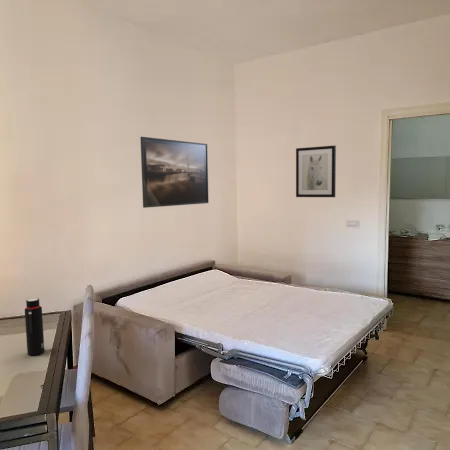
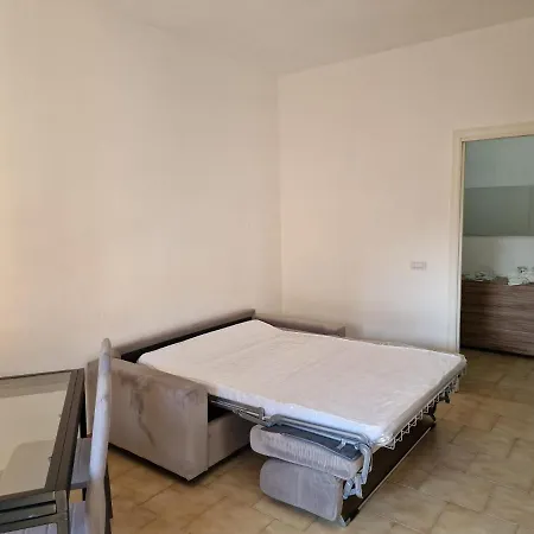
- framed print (177, 173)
- water bottle (33, 326)
- wall art (315, 172)
